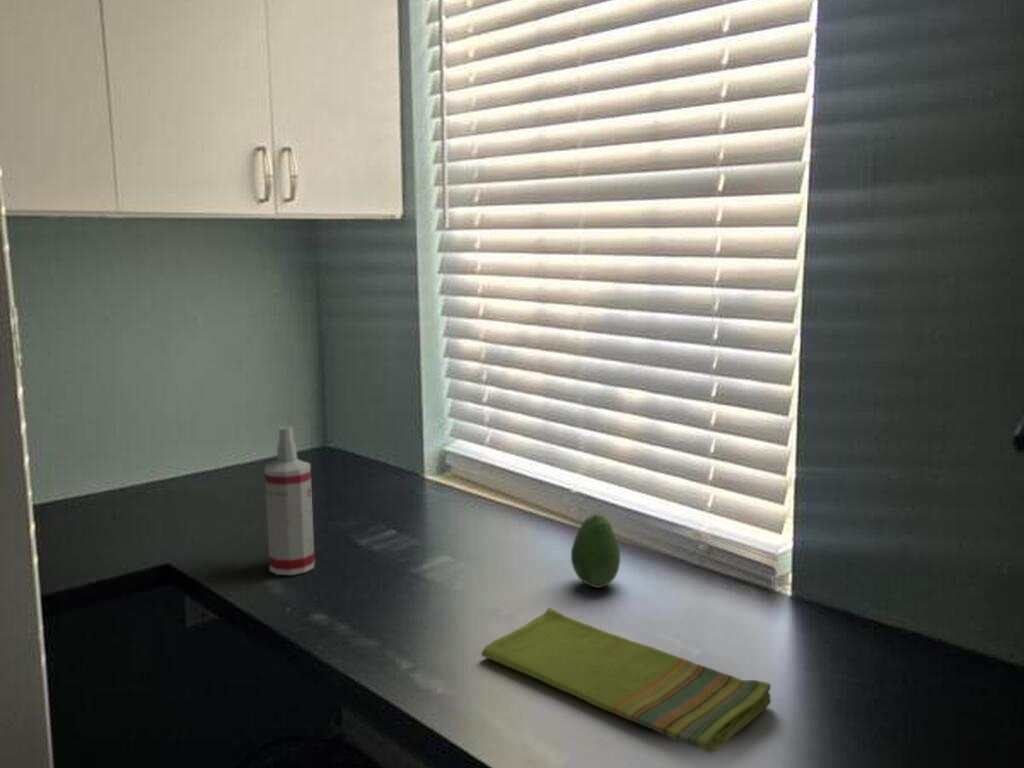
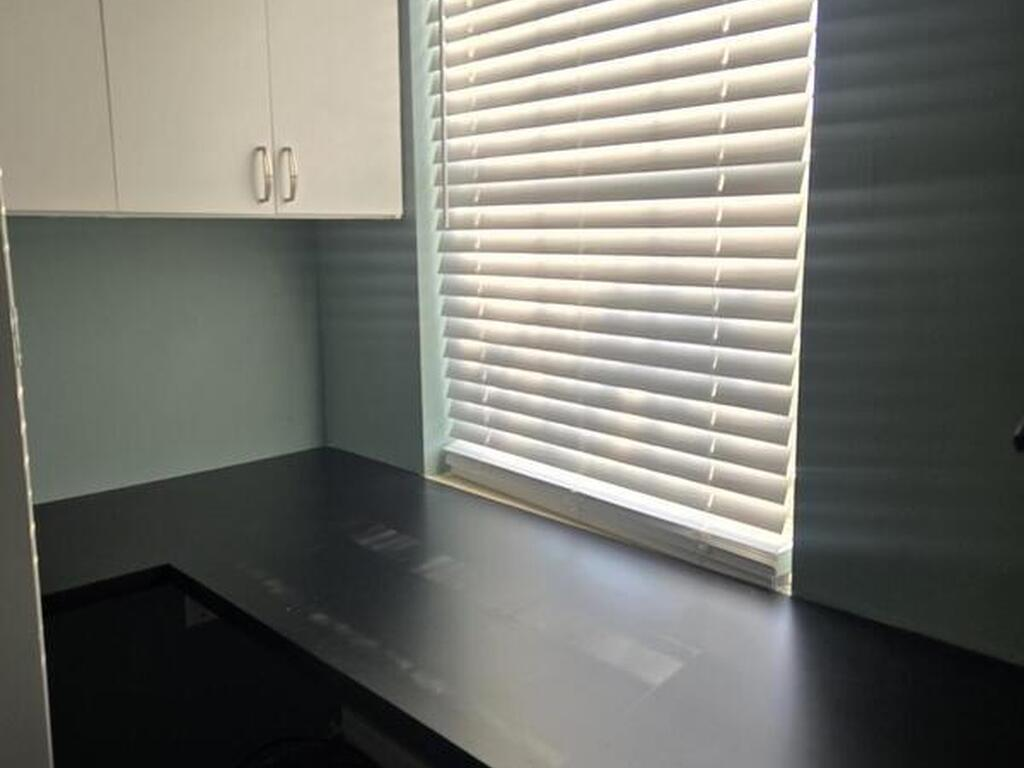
- spray bottle (289, 498)
- fruit (595, 550)
- dish towel (618, 670)
